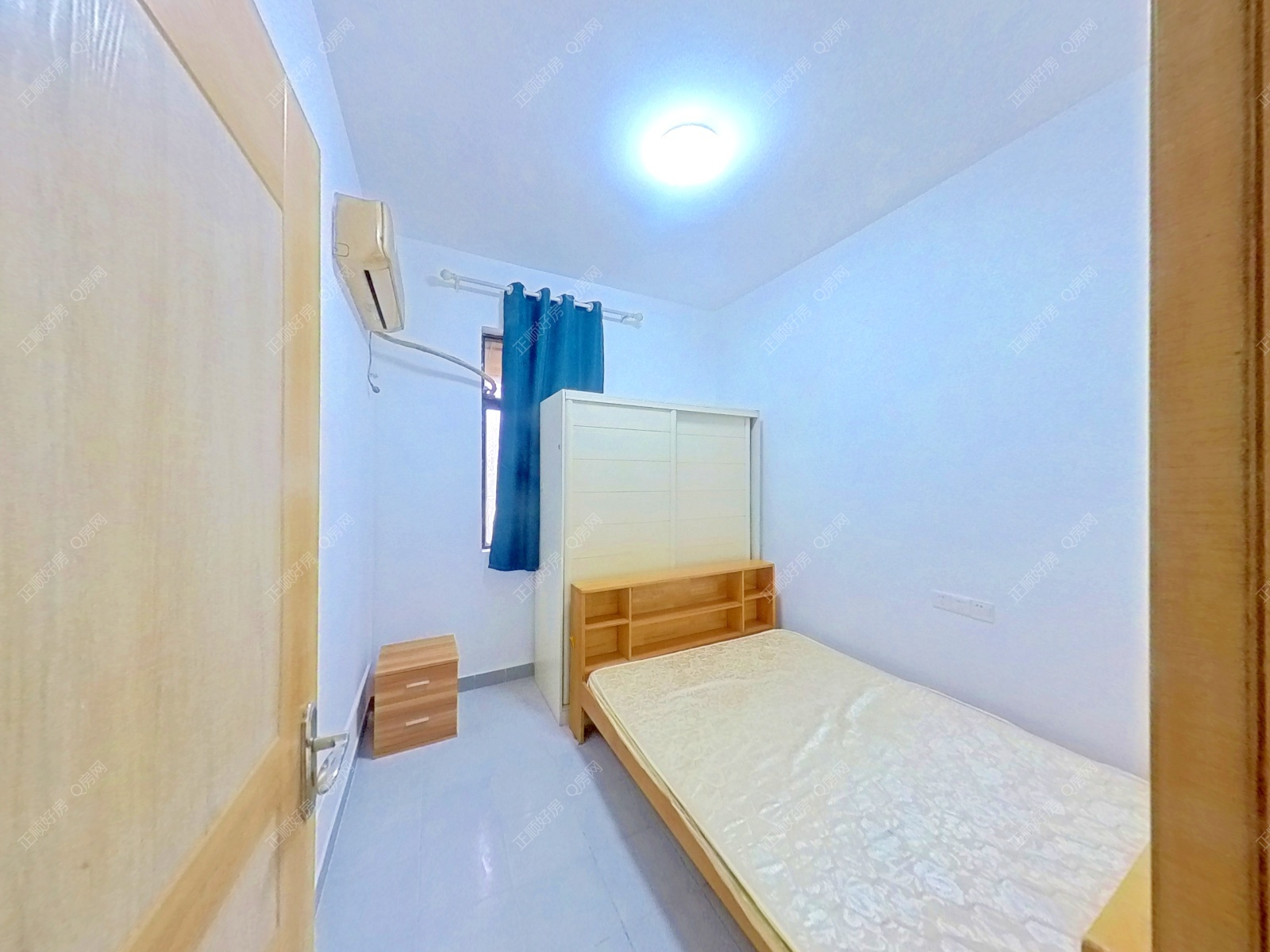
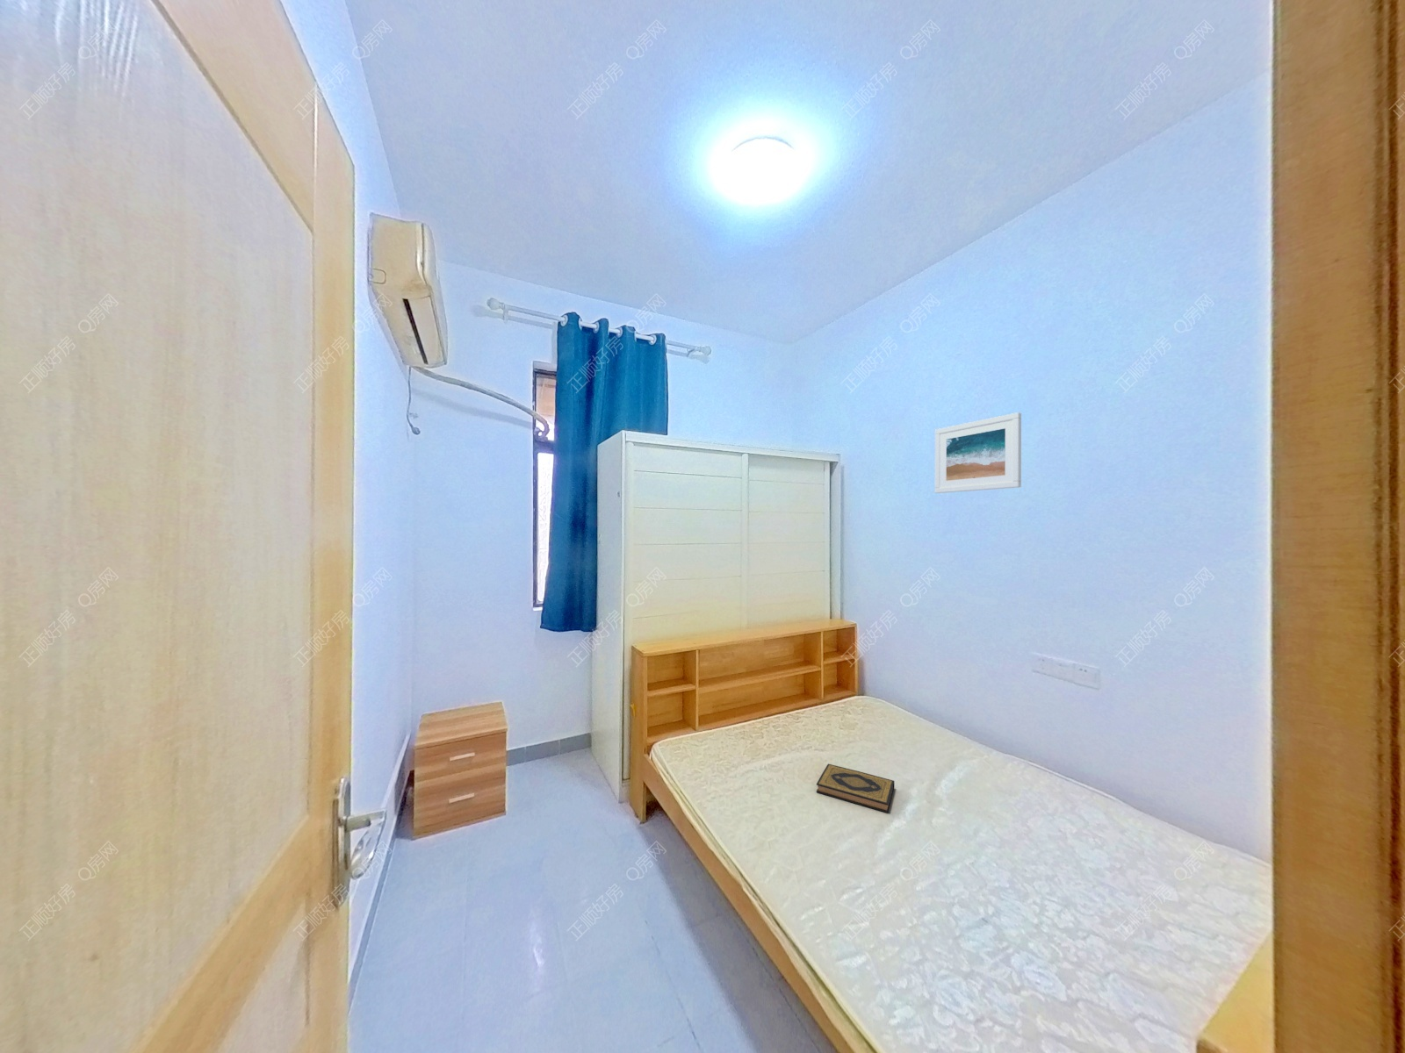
+ hardback book (855, 785)
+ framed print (975, 456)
